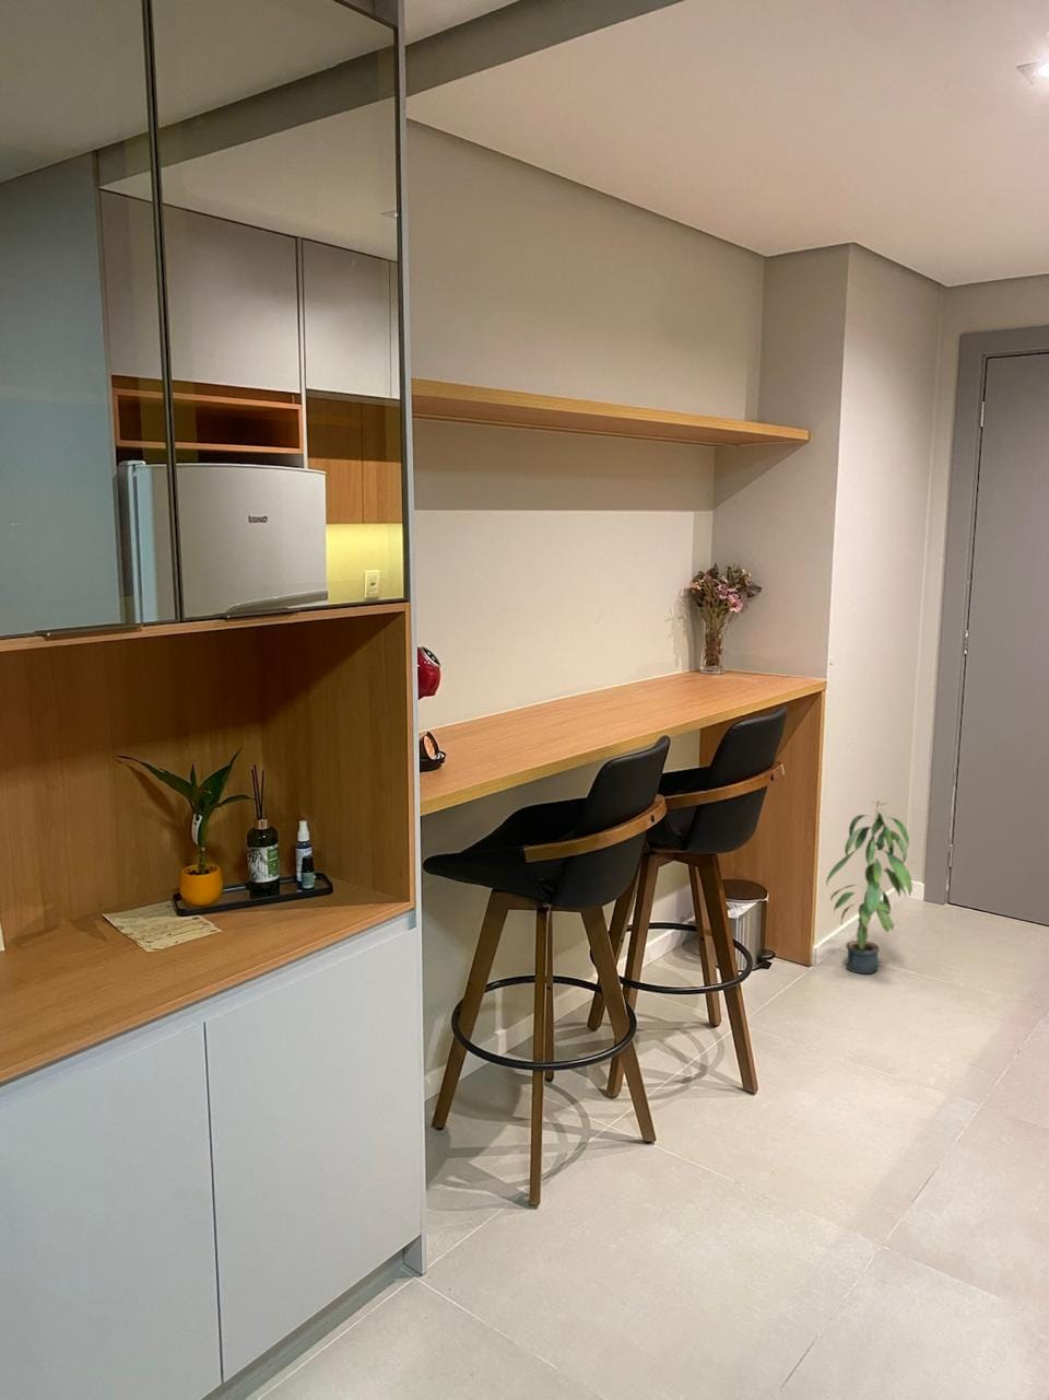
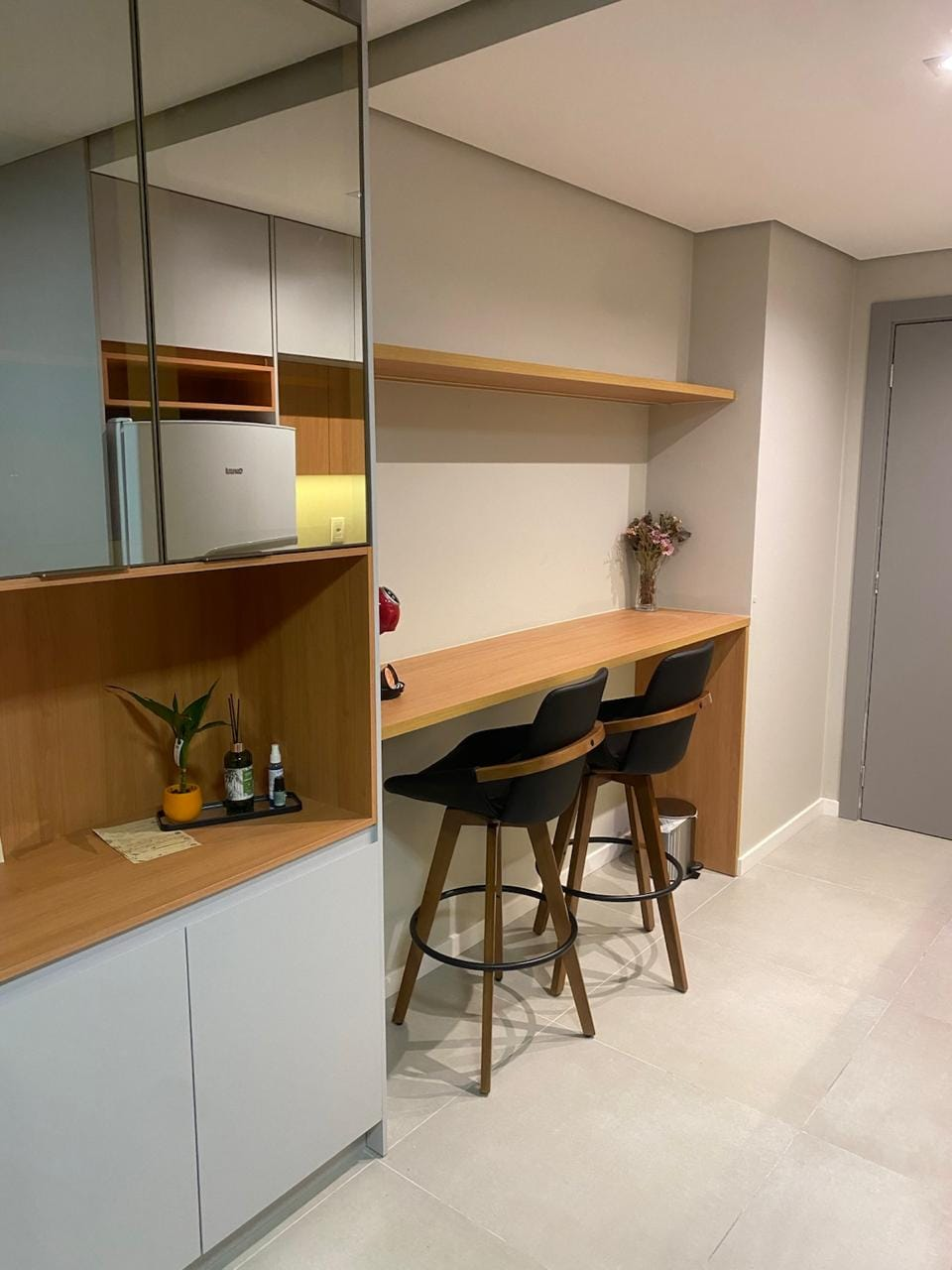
- potted plant (872, 885)
